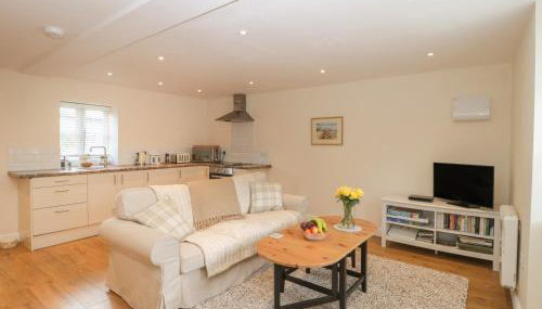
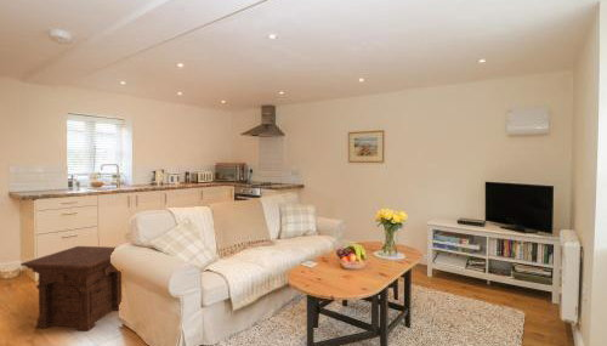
+ side table (83, 285)
